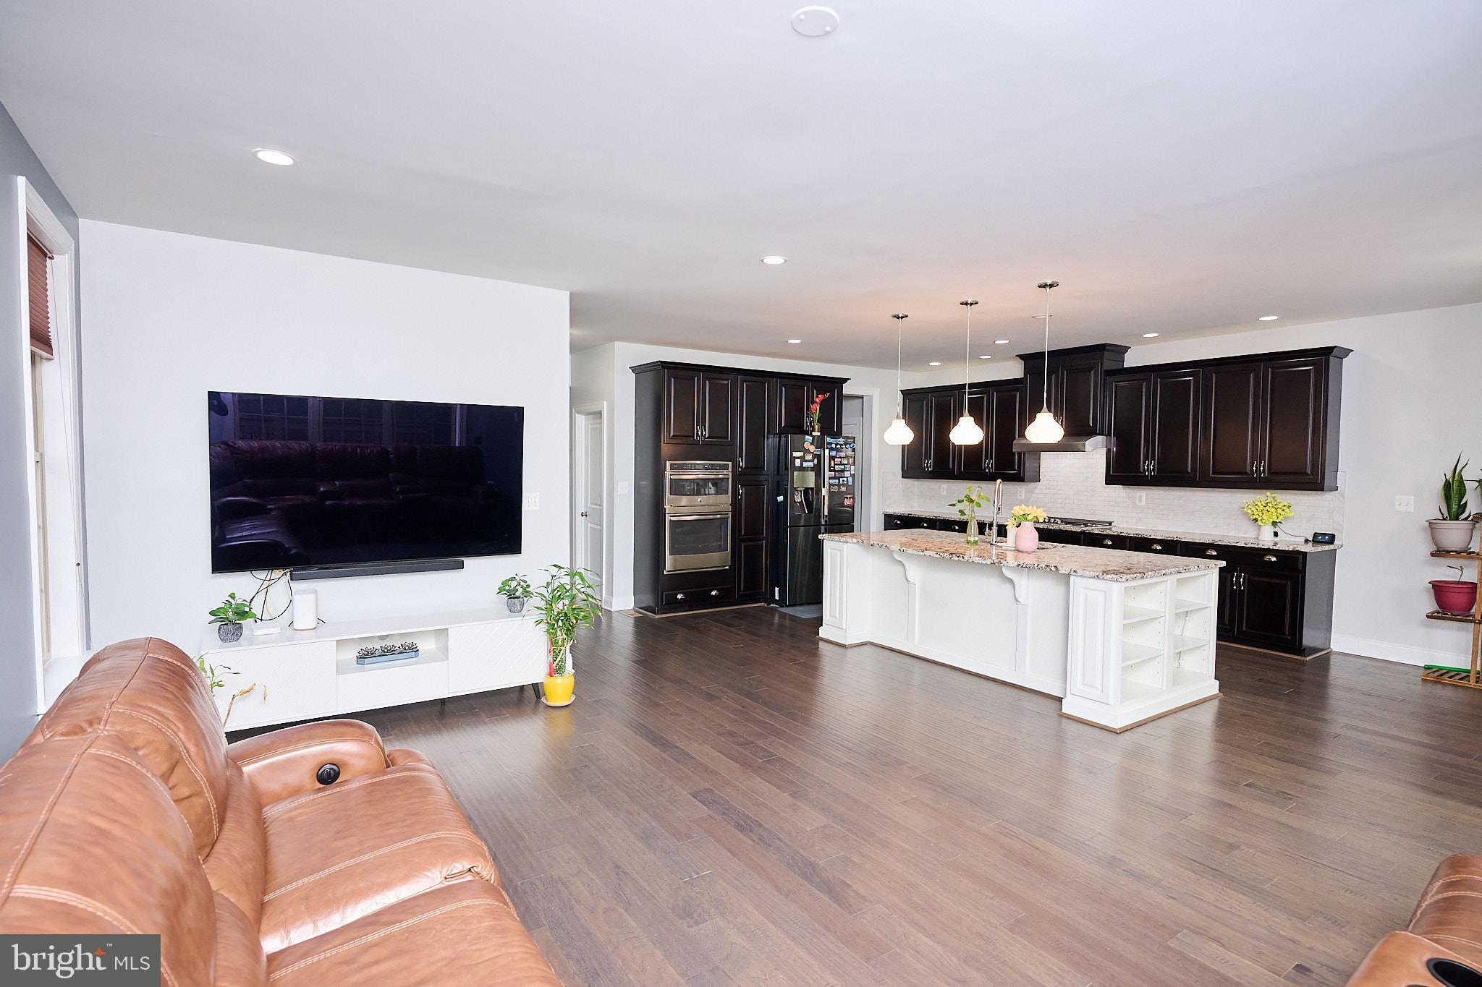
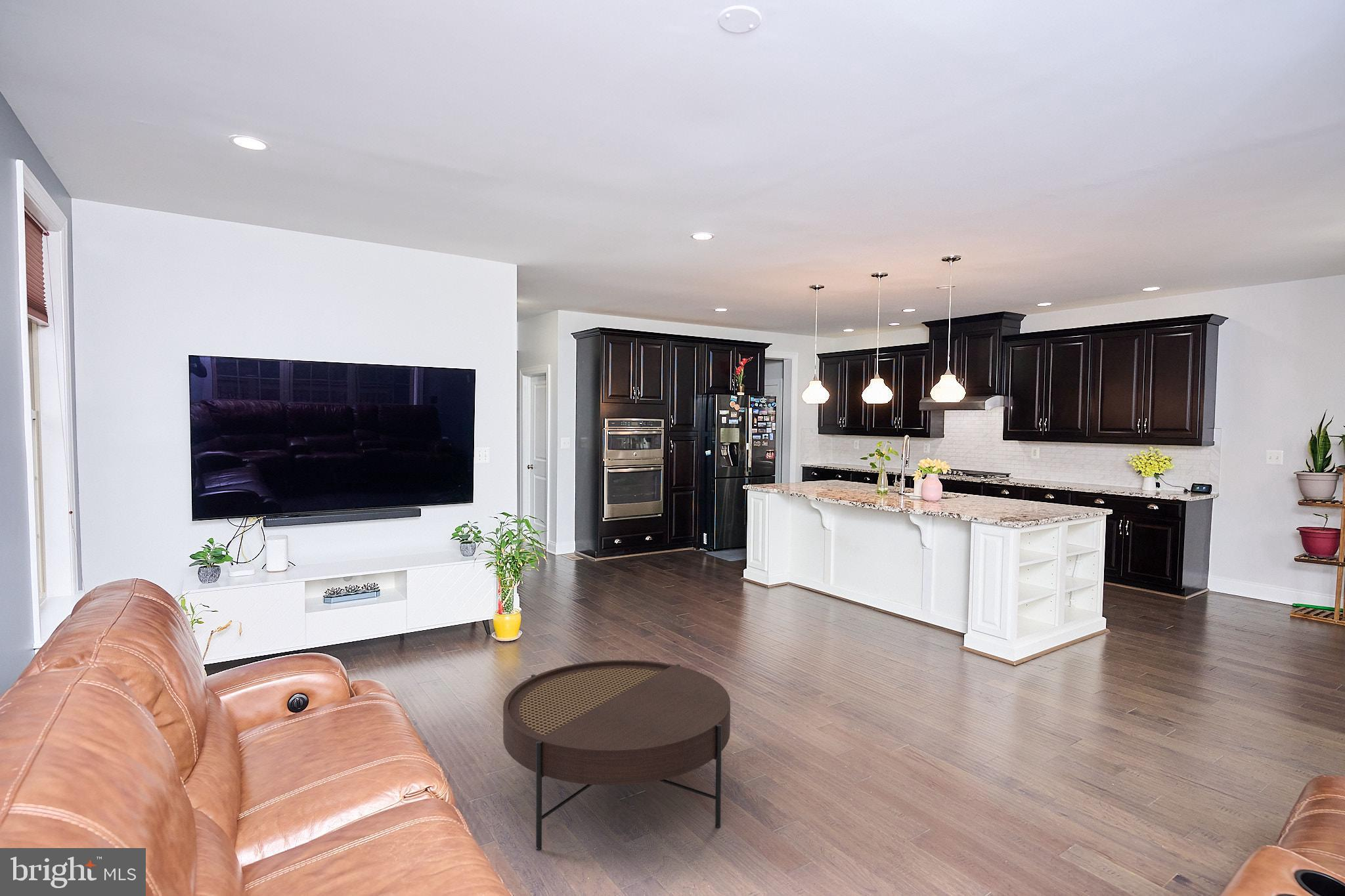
+ coffee table (617, 744)
